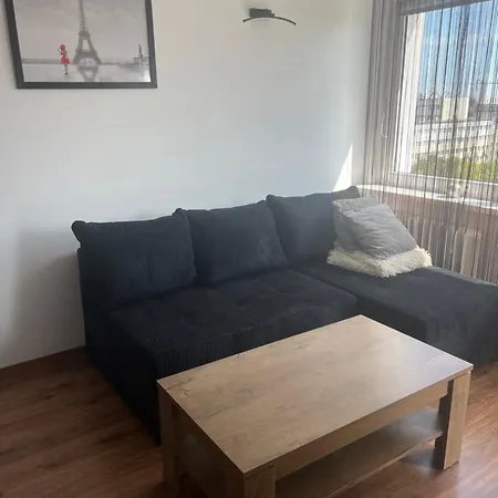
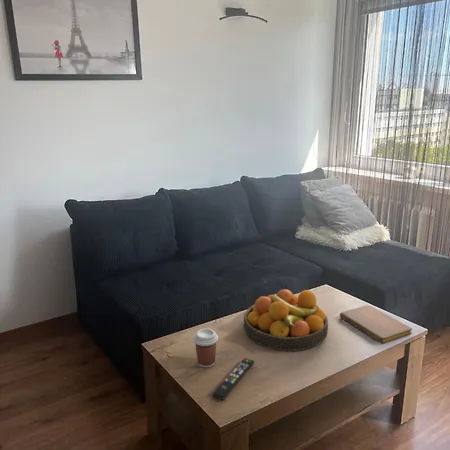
+ remote control (234, 377)
+ notebook (374, 322)
+ fruit bowl (285, 311)
+ coffee cup (206, 347)
